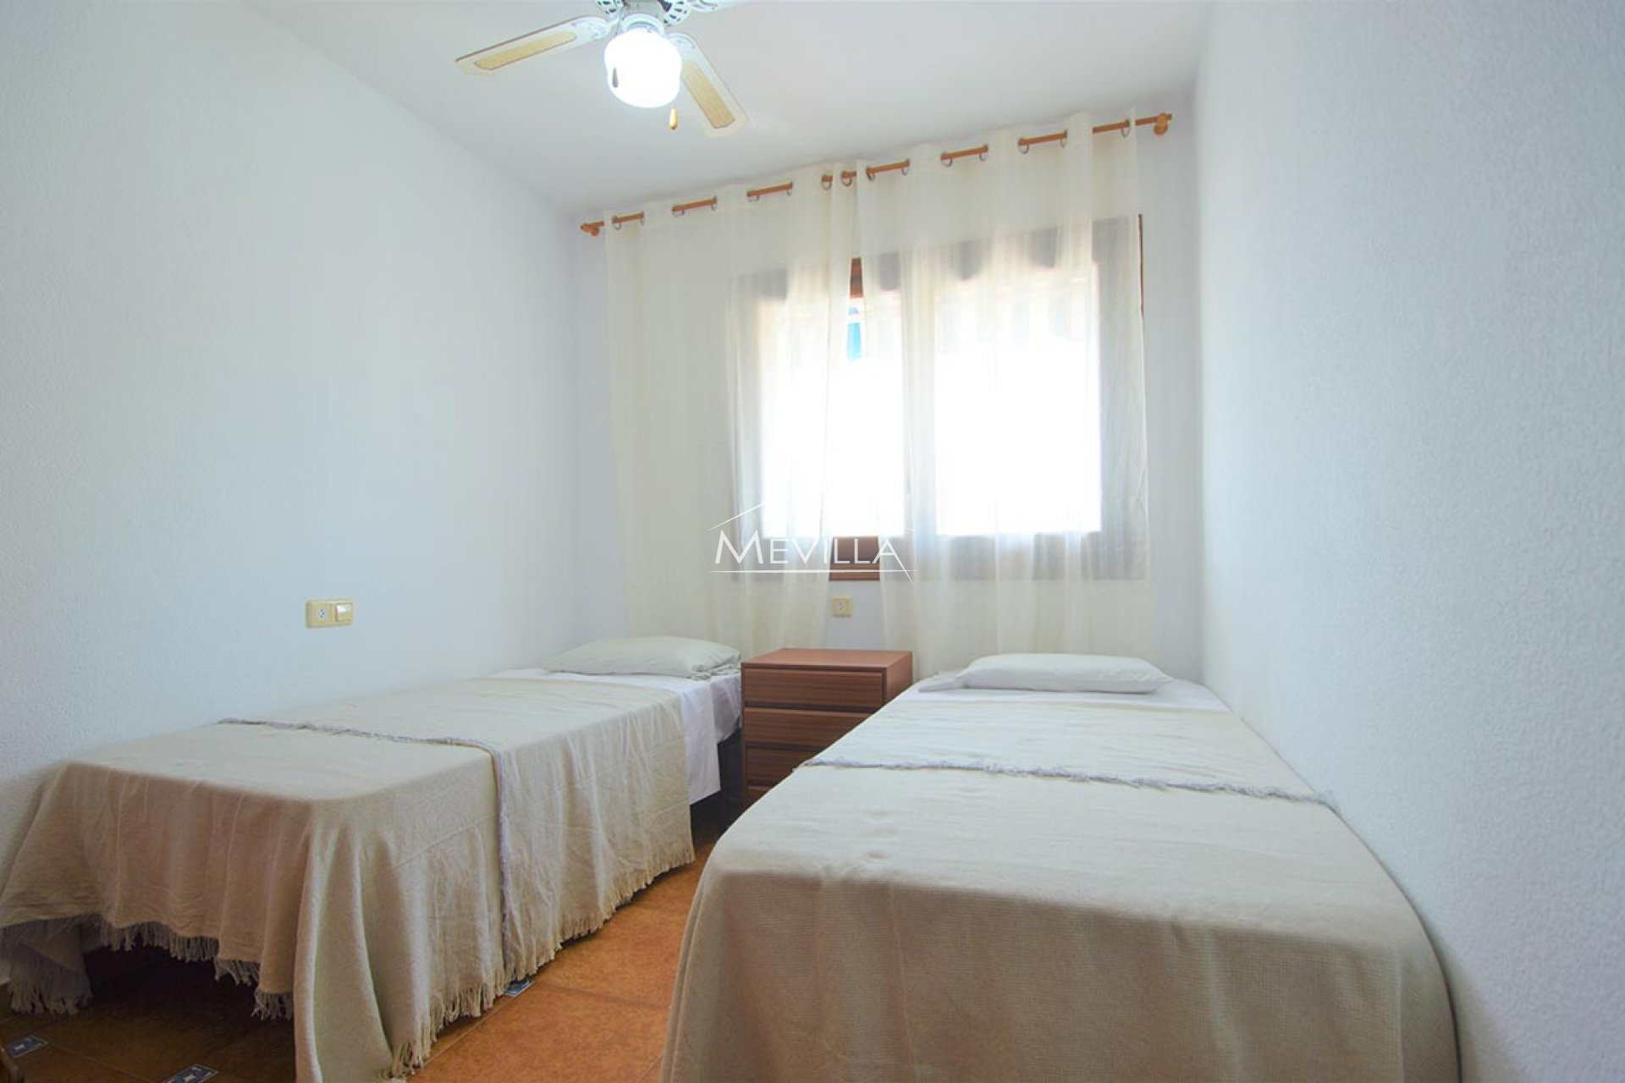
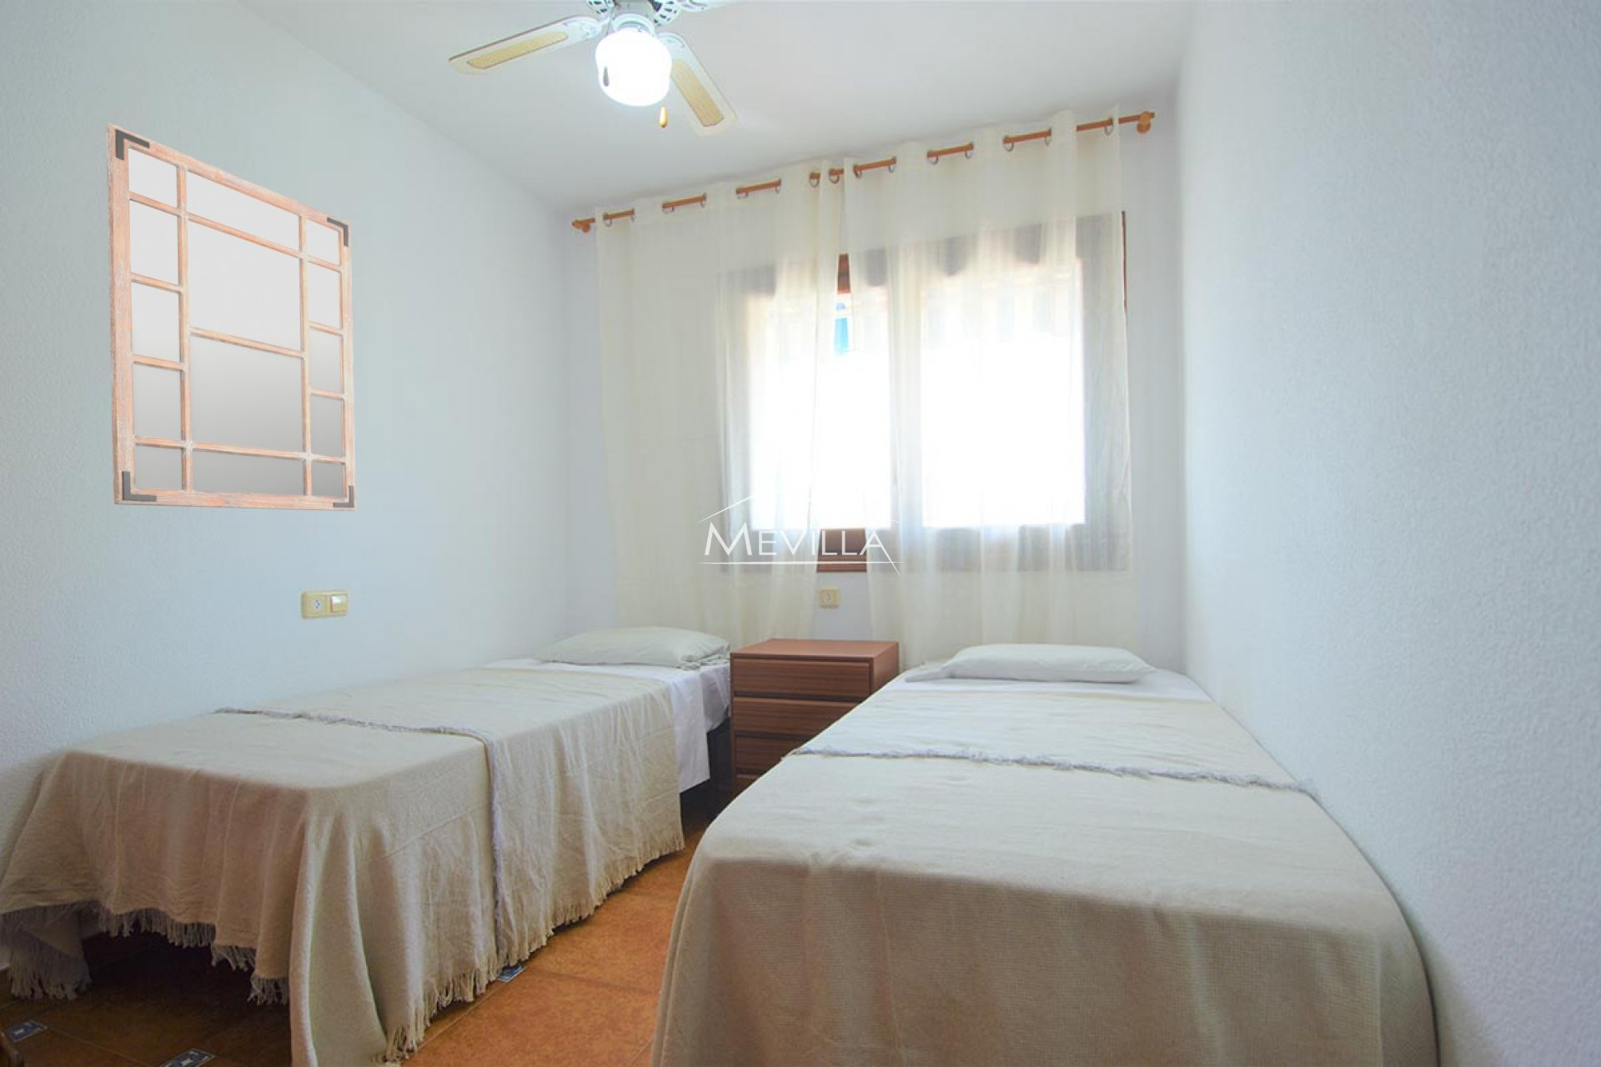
+ mirror (249, 343)
